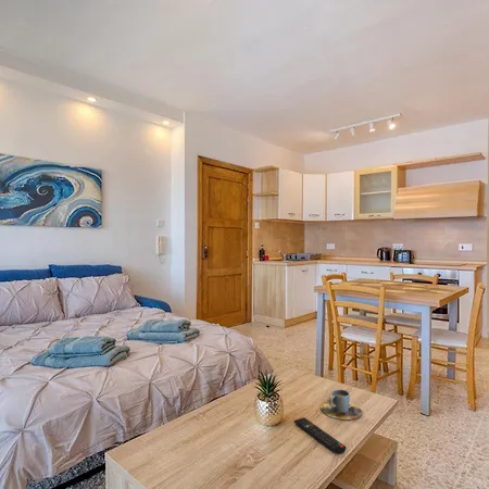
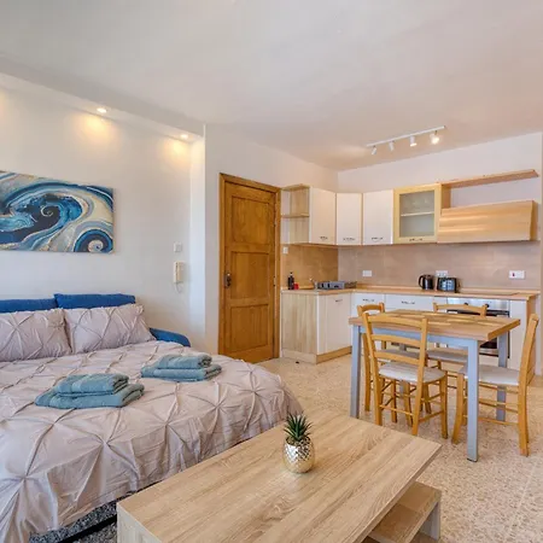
- cup (340, 401)
- remote control (318, 435)
